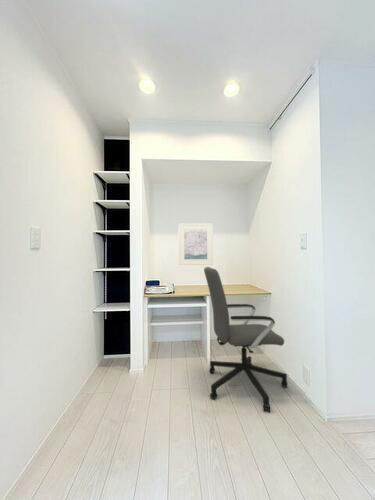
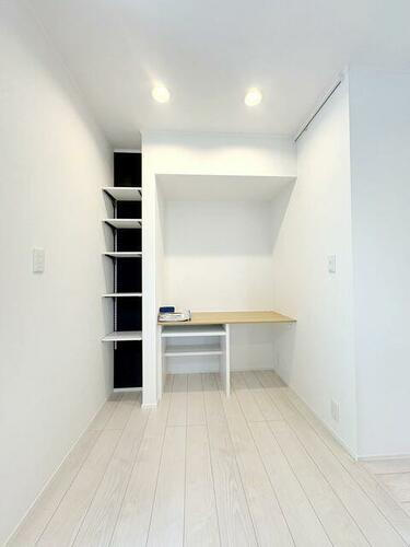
- office chair (245, 326)
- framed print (195, 244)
